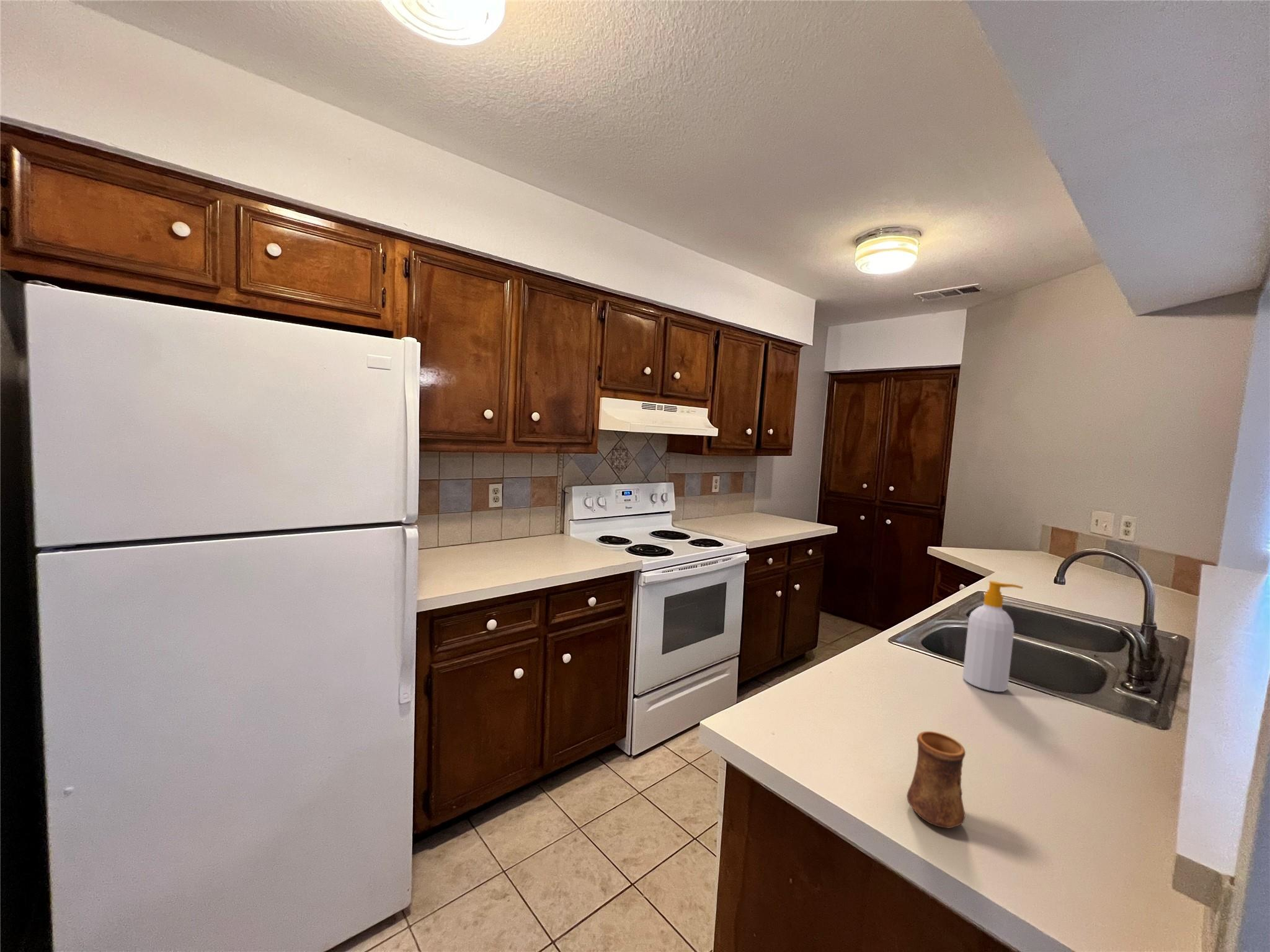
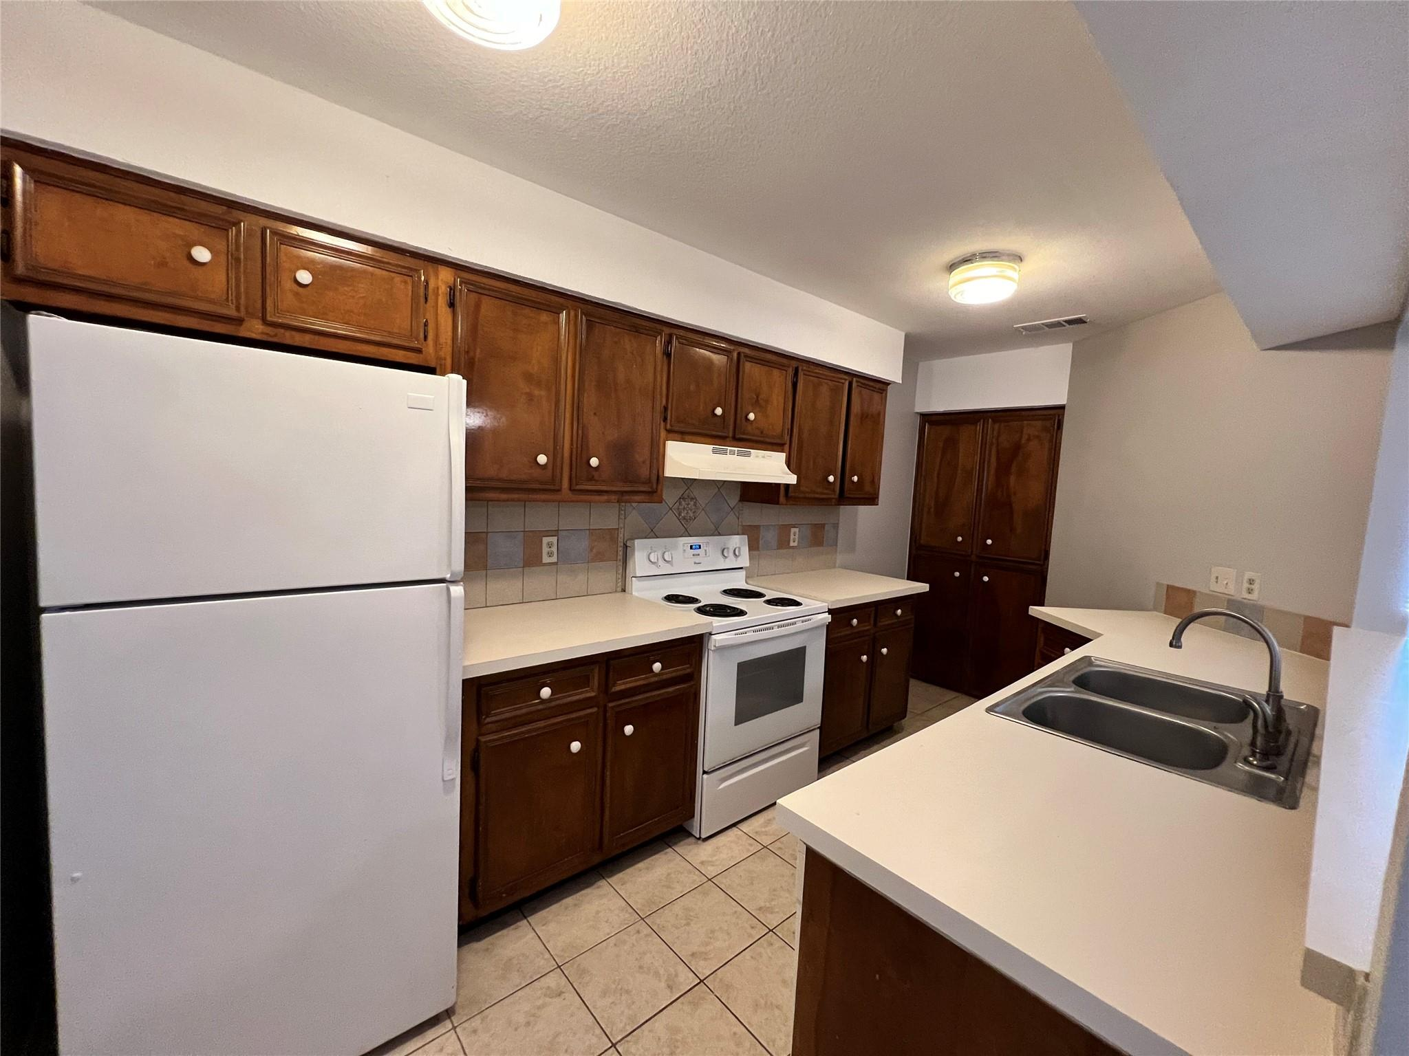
- soap bottle (992, 633)
- cup (938, 778)
